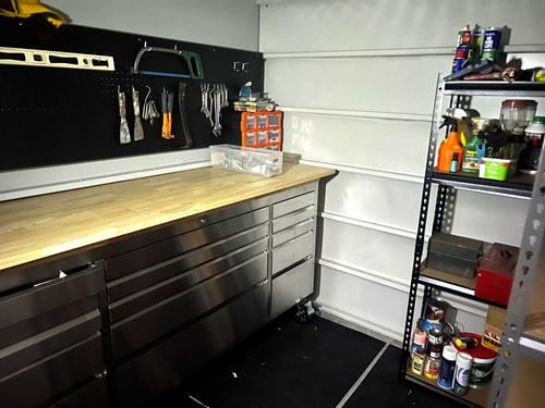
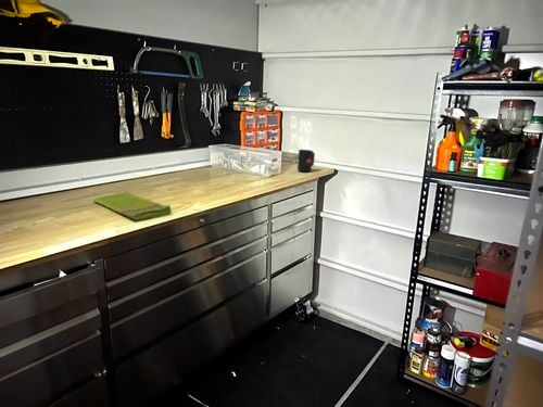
+ dish towel (130, 203)
+ mug (306, 160)
